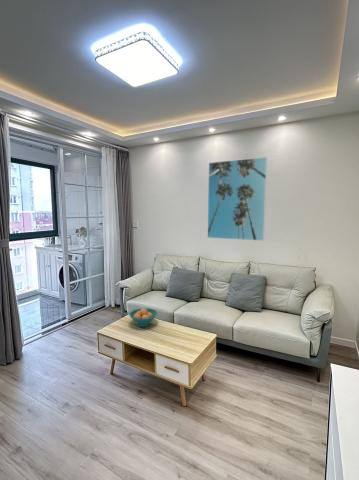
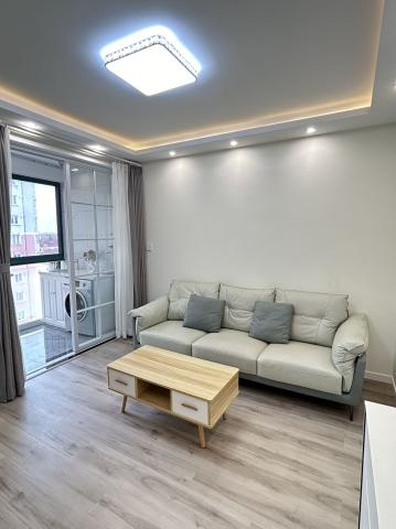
- fruit bowl (143, 316)
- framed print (235, 200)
